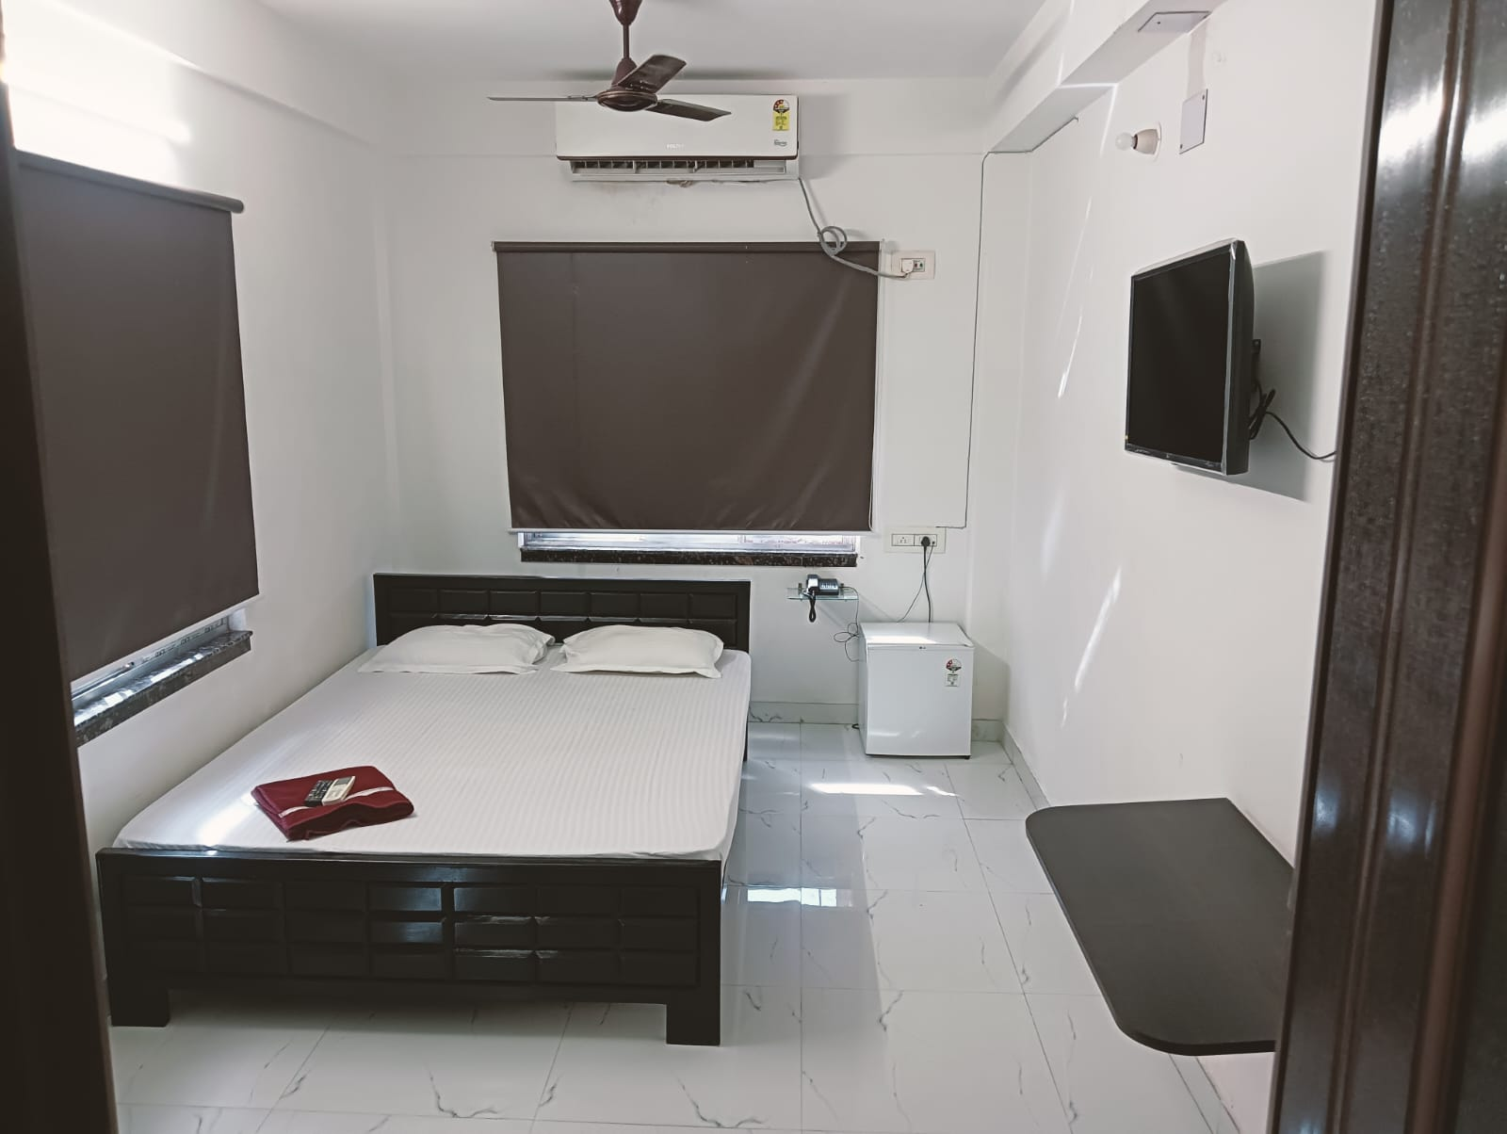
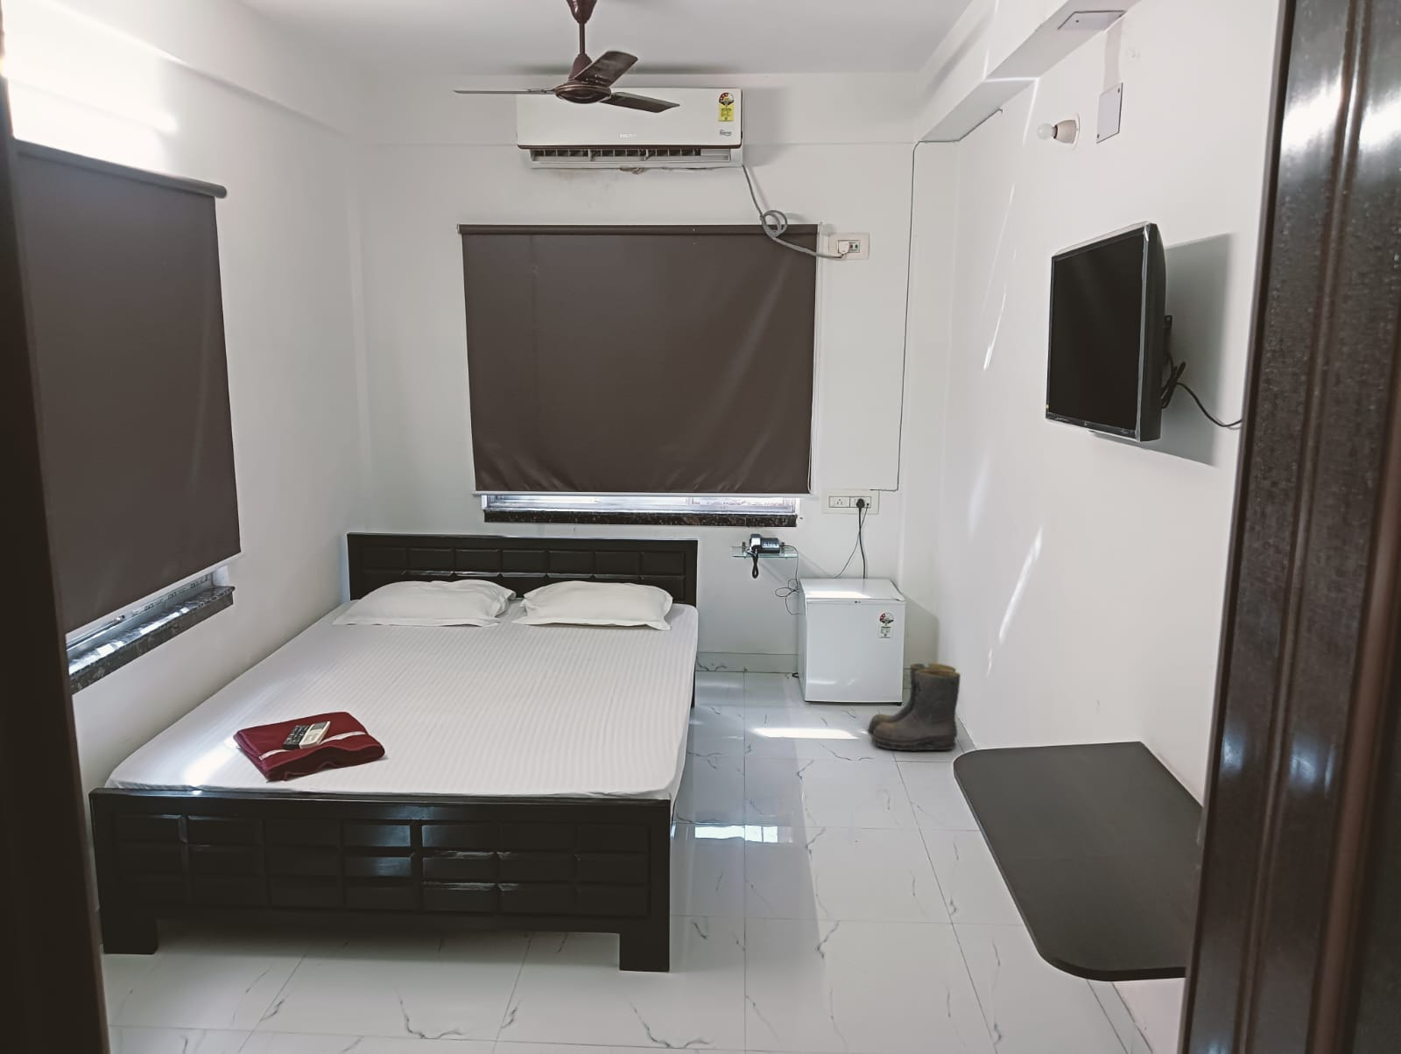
+ boots (913, 704)
